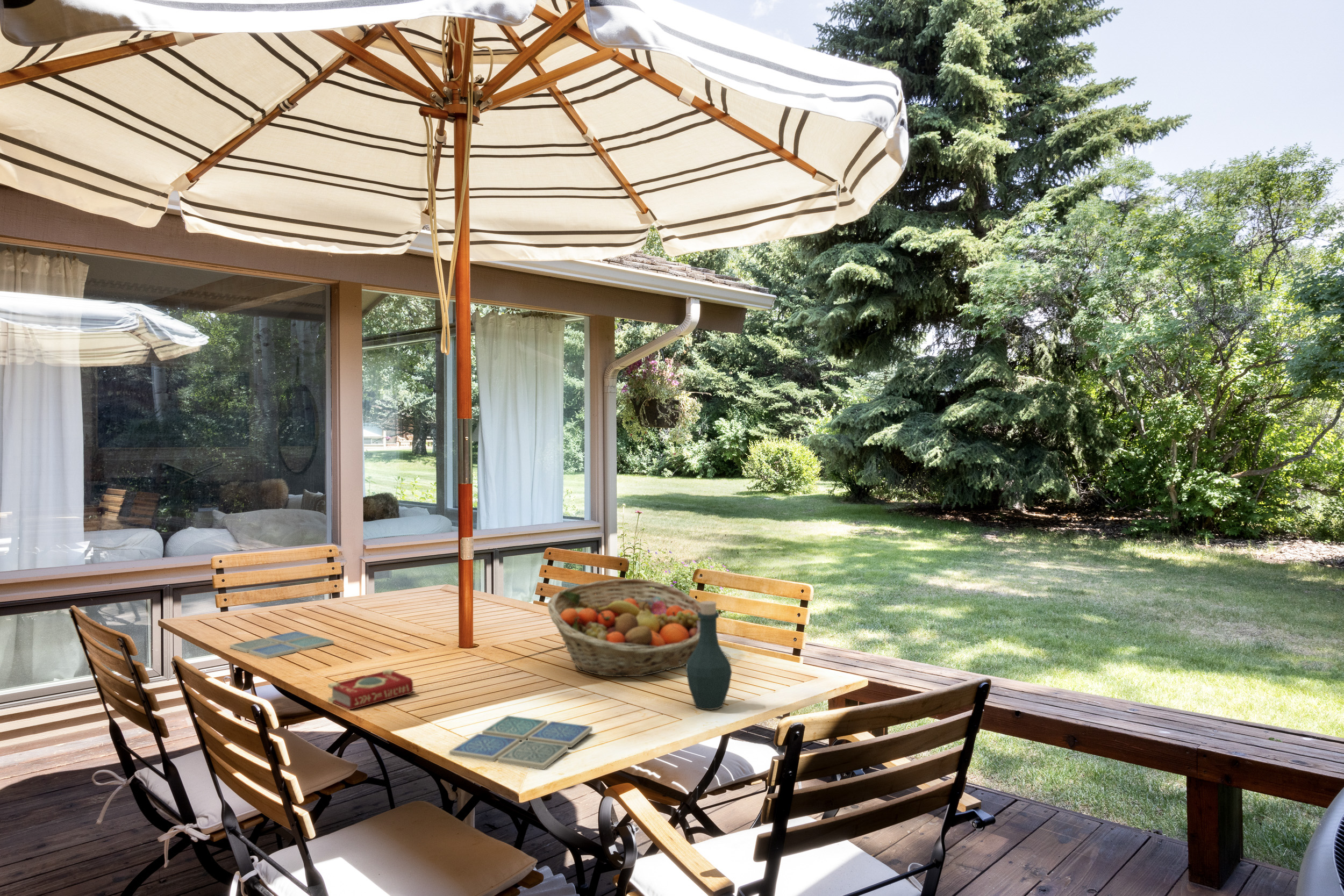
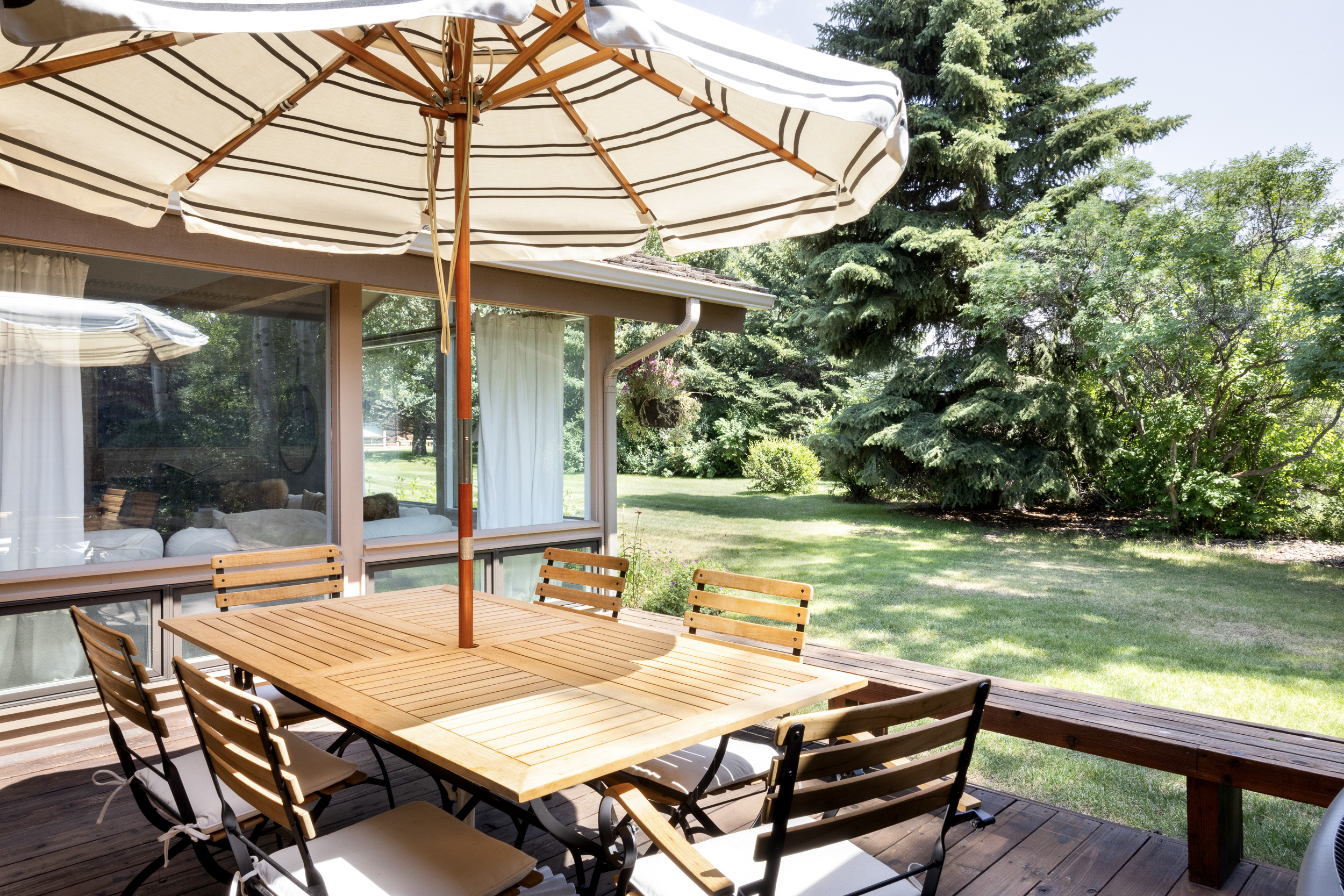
- drink coaster (524, 740)
- book (374, 686)
- fruit basket (631, 625)
- bottle (708, 654)
- drink coaster (282, 644)
